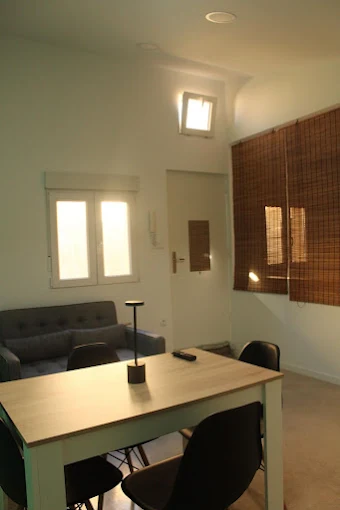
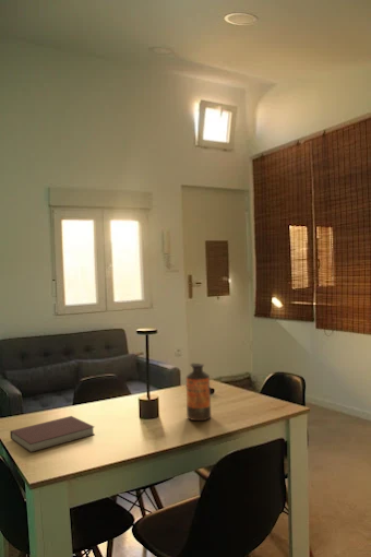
+ bottle (198, 390)
+ notebook (52, 432)
